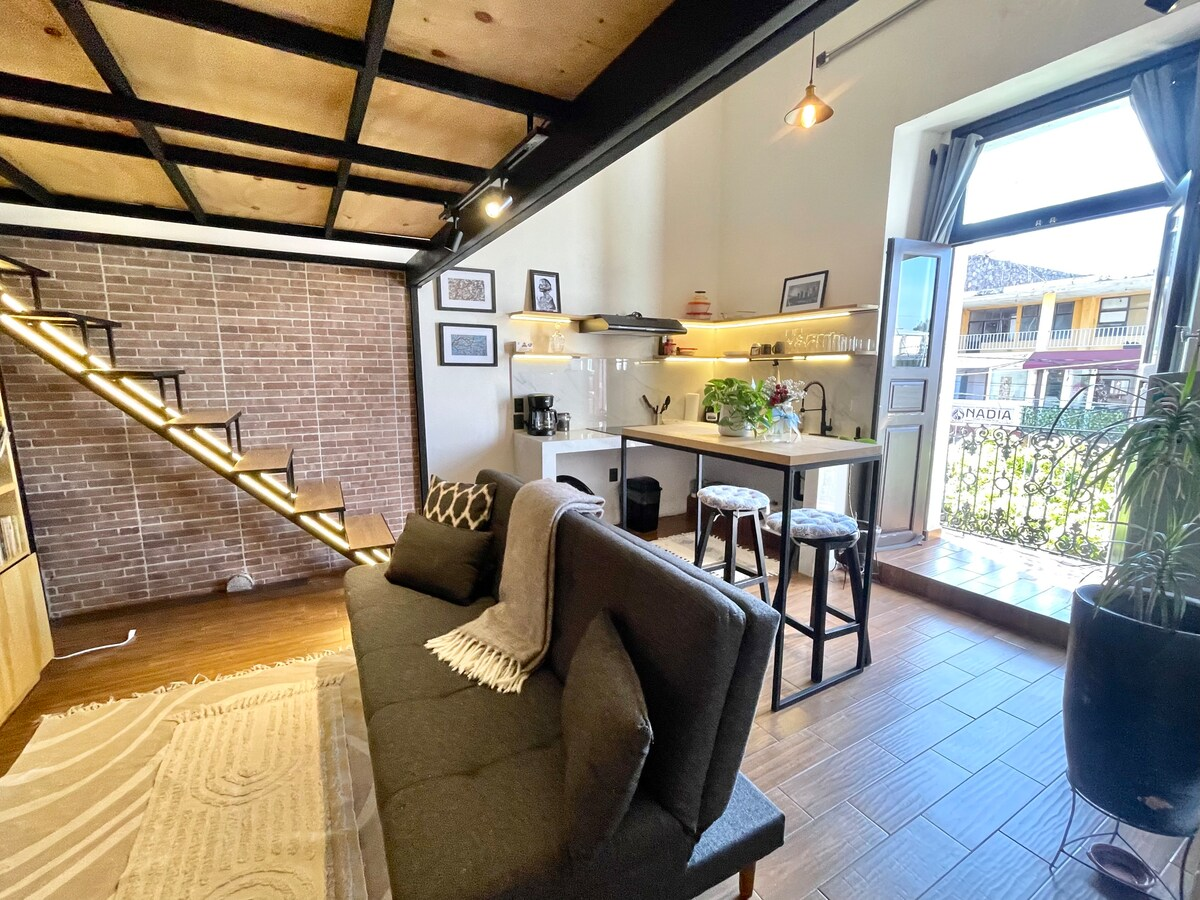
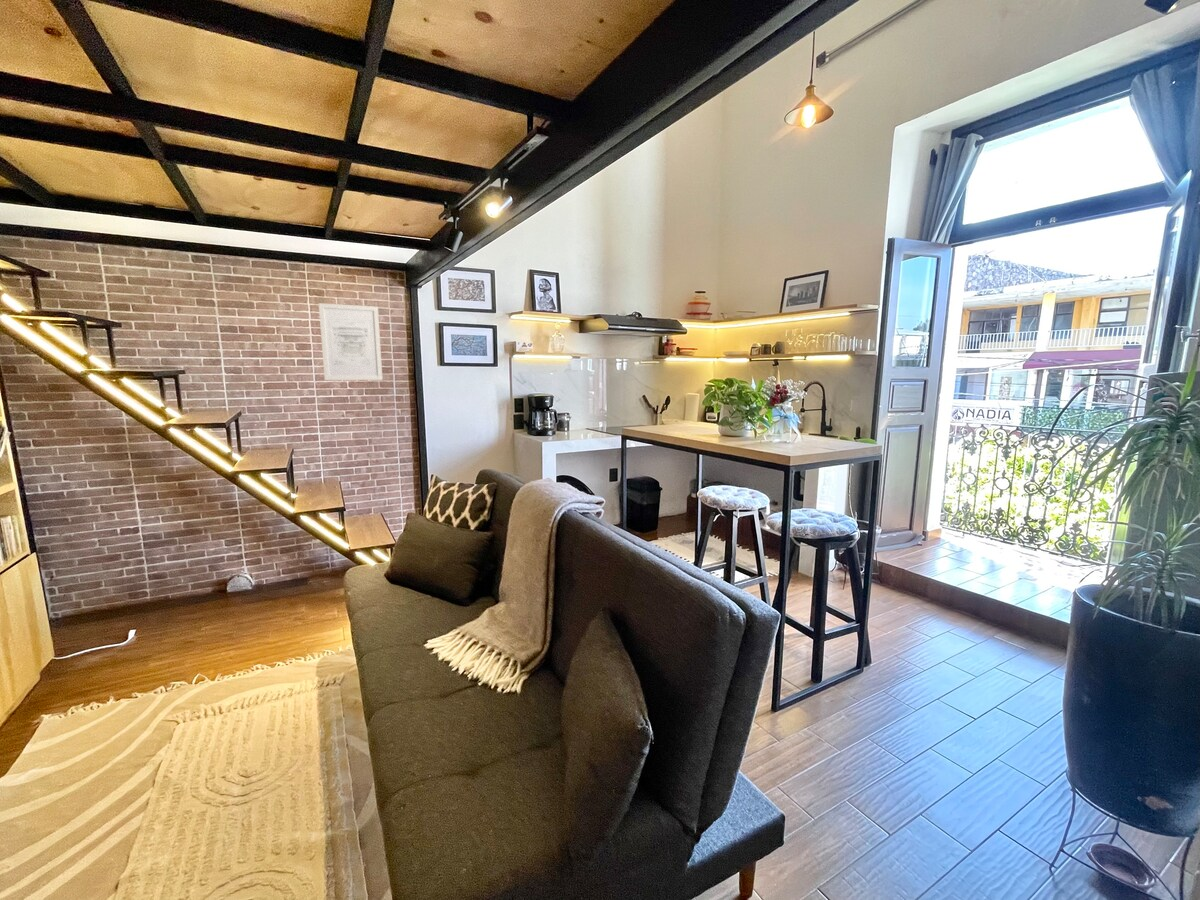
+ wall art (351, 343)
